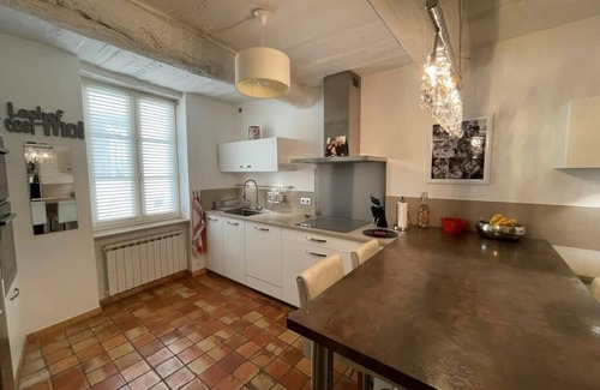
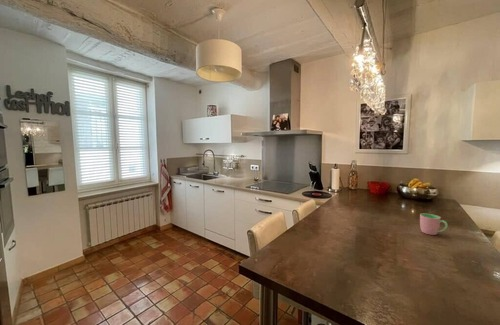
+ cup (433, 225)
